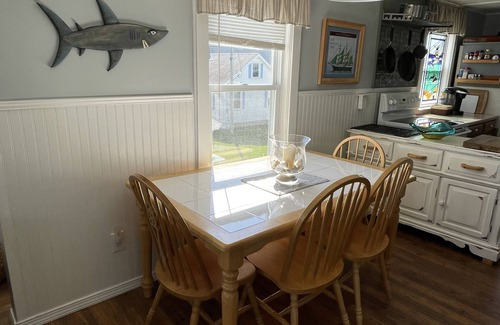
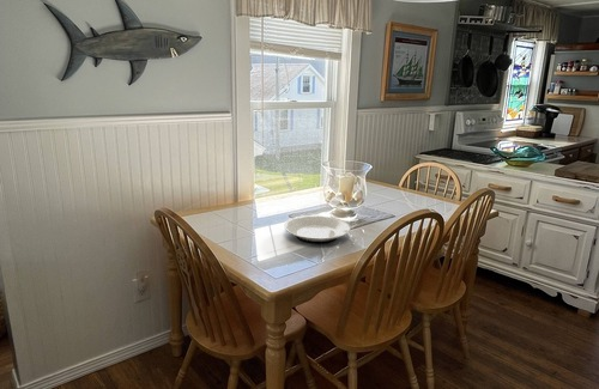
+ plate (316, 230)
